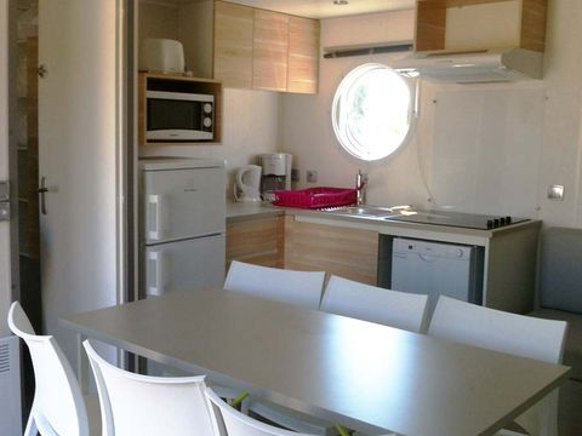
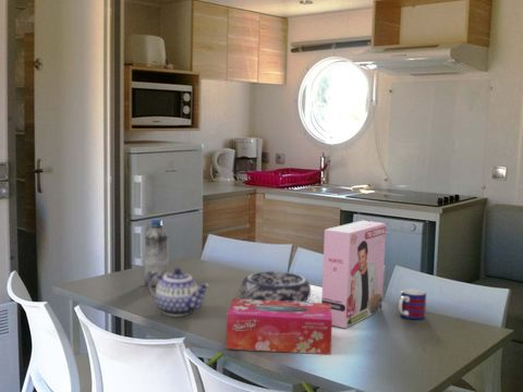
+ cereal box (354, 271)
+ tissue box (279, 324)
+ decorative bowl (275, 289)
+ water bottle (156, 252)
+ mug (410, 305)
+ teapot (177, 290)
